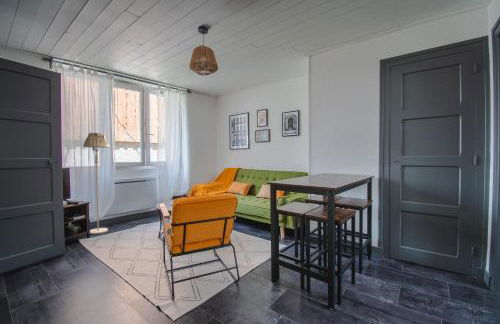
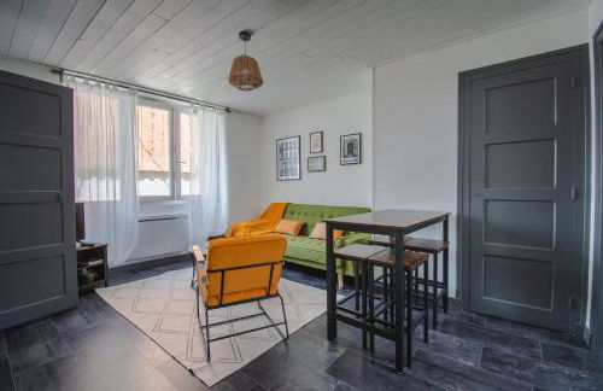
- floor lamp (97, 182)
